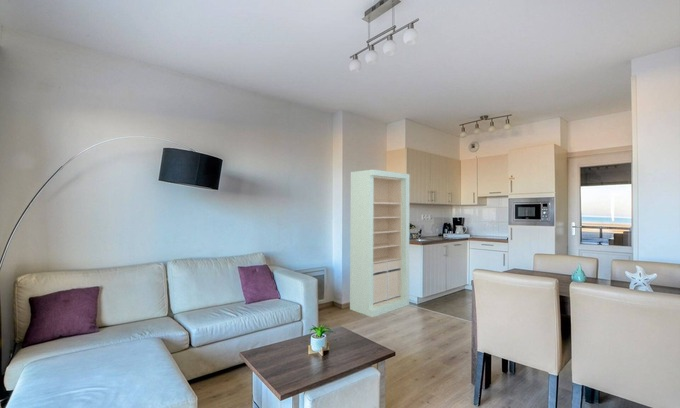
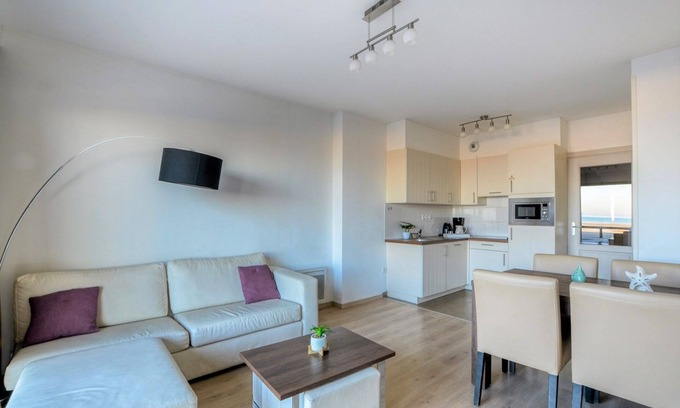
- storage cabinet (380, 240)
